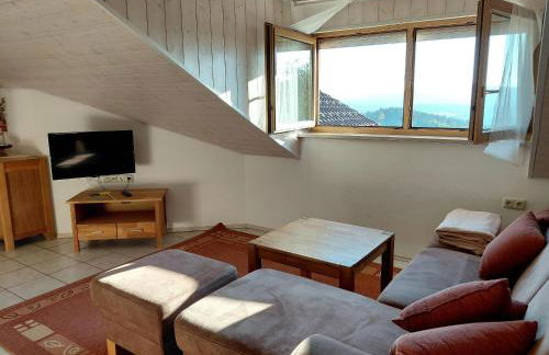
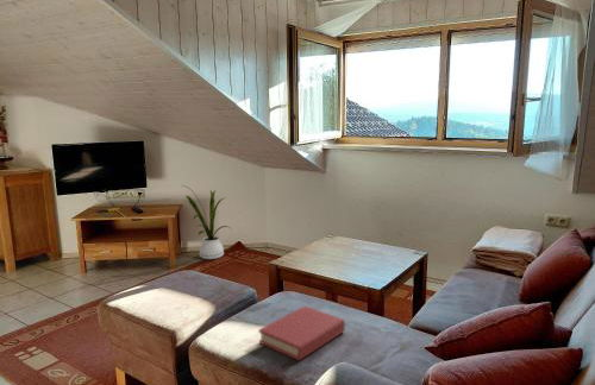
+ house plant (206, 219)
+ hardback book (302, 330)
